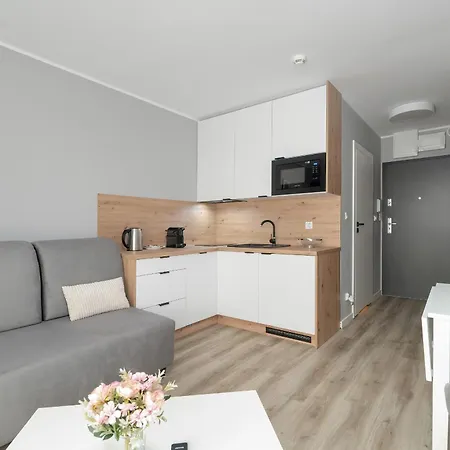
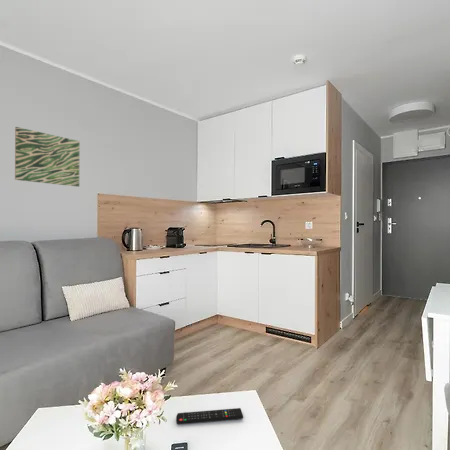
+ wall art (49, 159)
+ remote control (209, 416)
